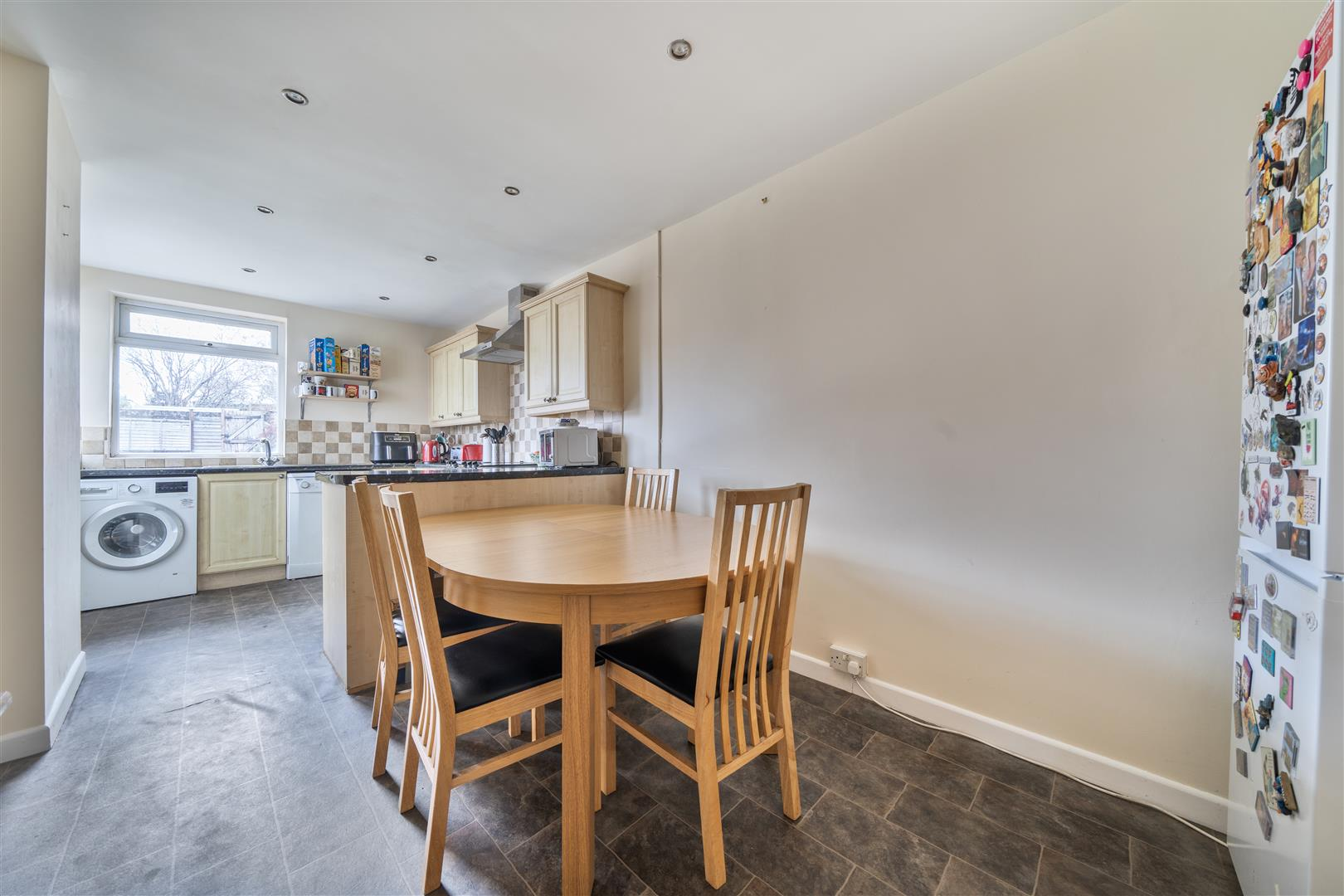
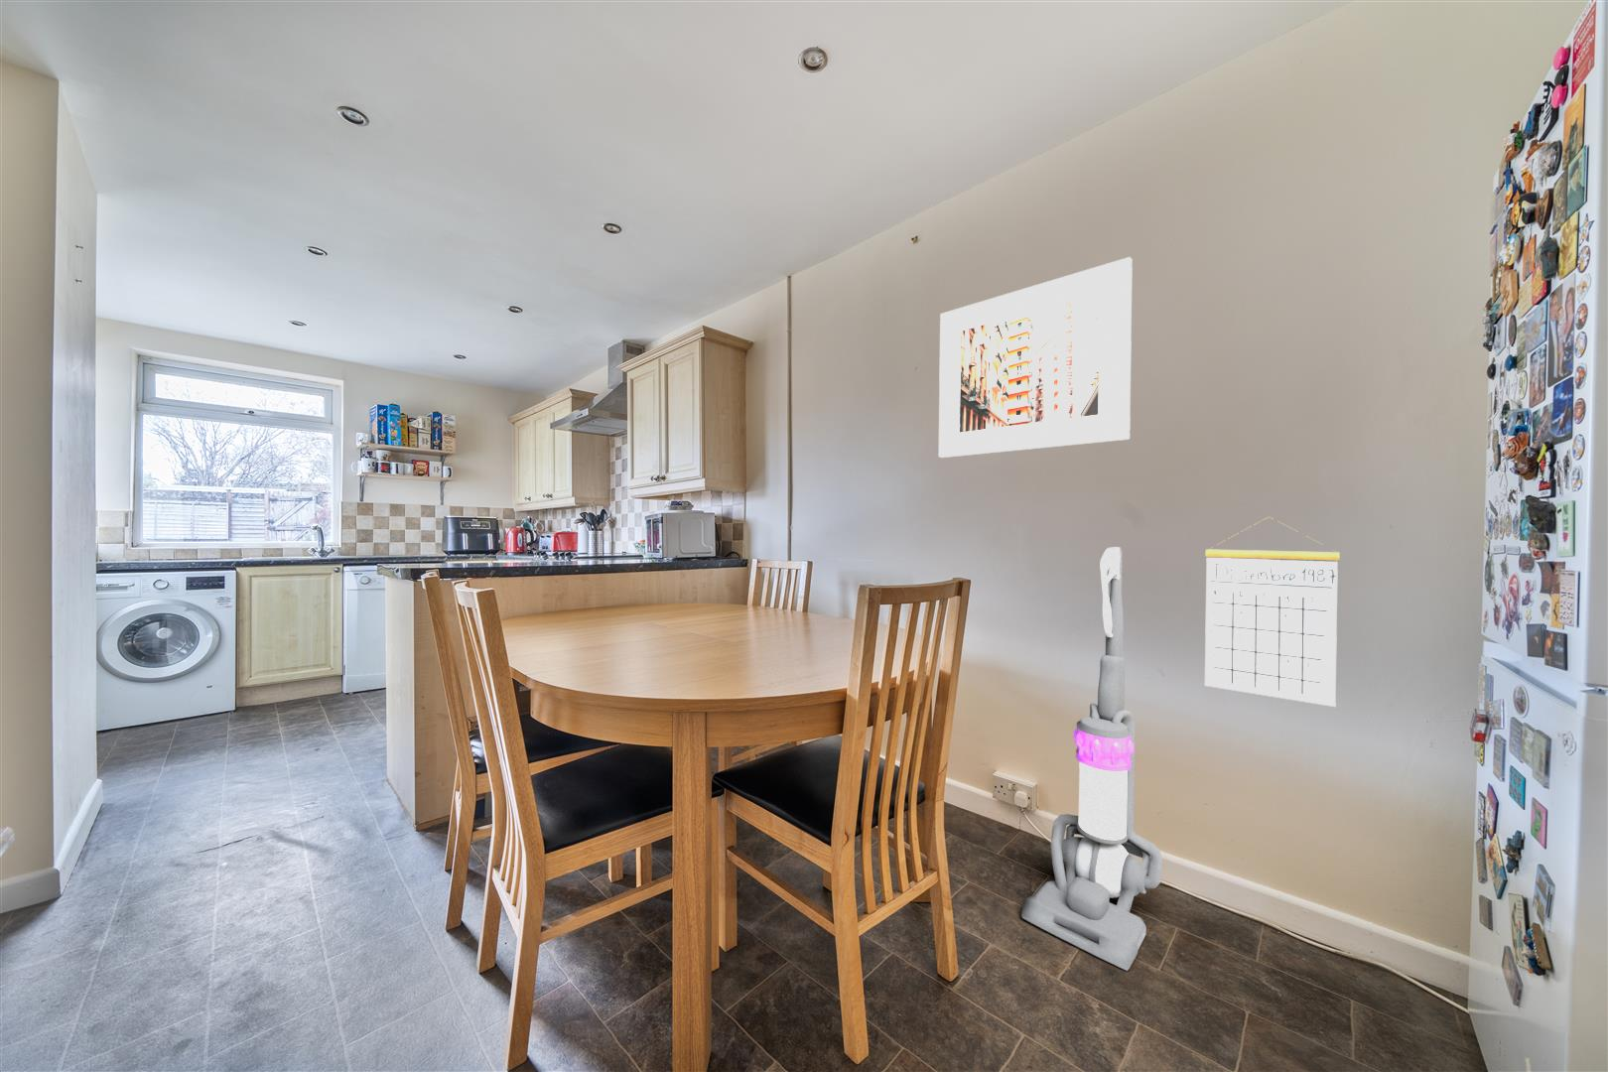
+ calendar (1267, 605)
+ vacuum cleaner (1098, 727)
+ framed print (1023, 370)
